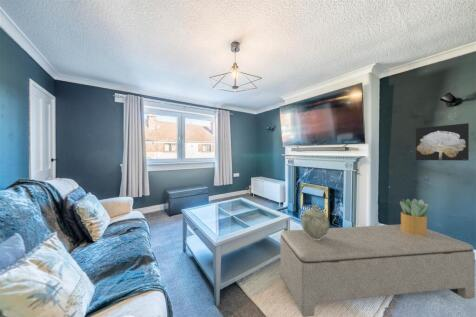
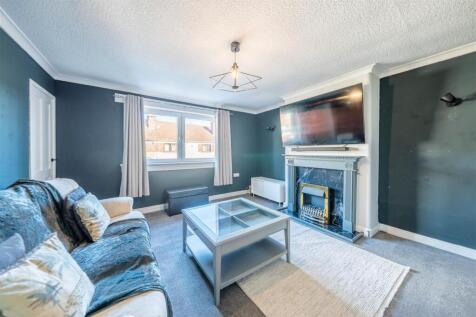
- bench (368, 260)
- decorative vase (314, 221)
- wall art (440, 143)
- potted plant (411, 215)
